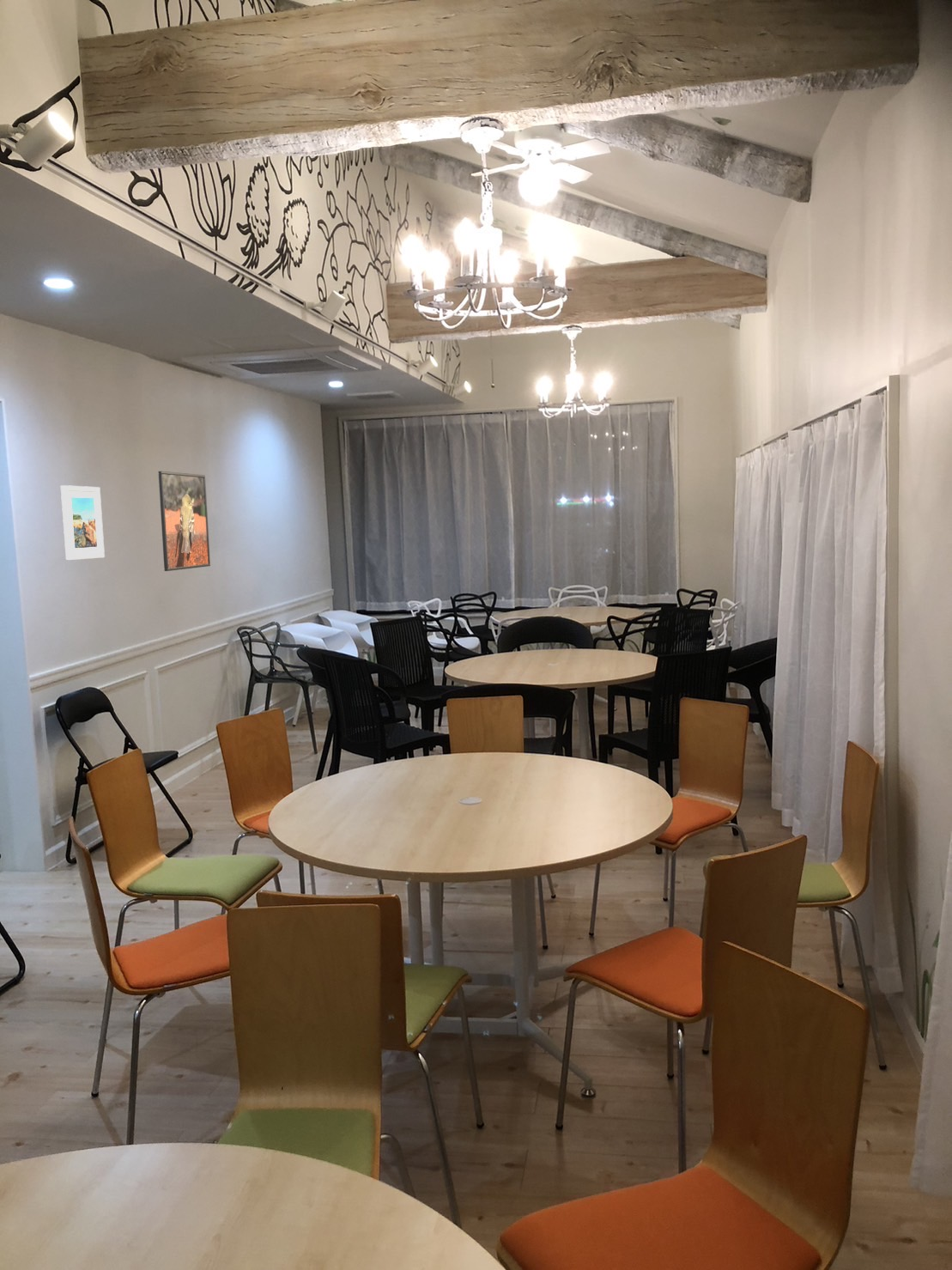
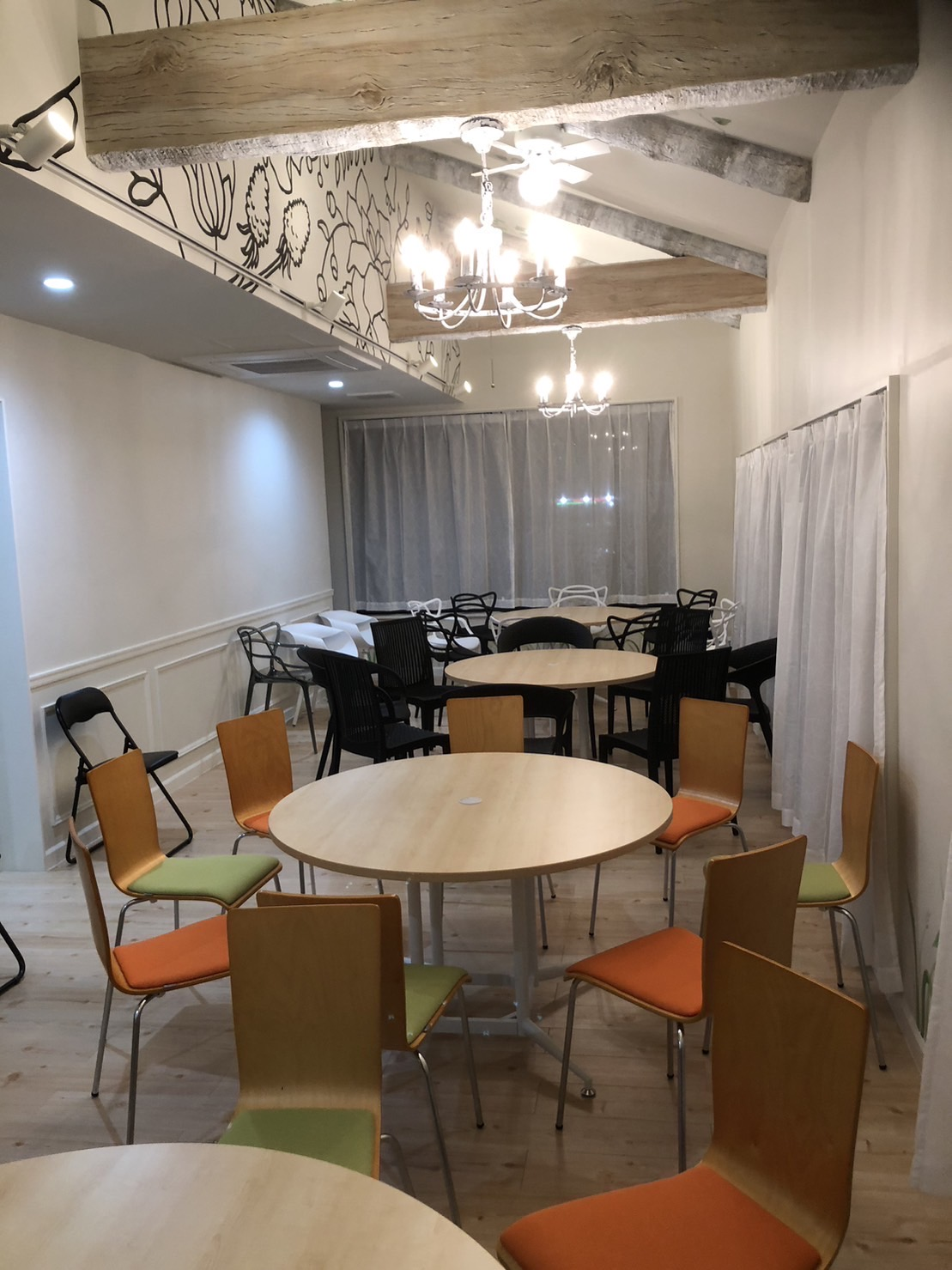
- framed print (185, 520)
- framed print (83, 522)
